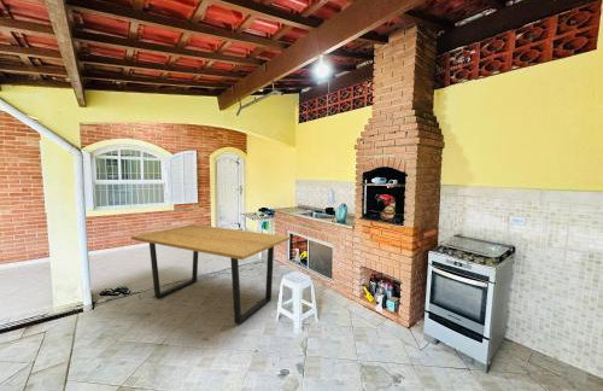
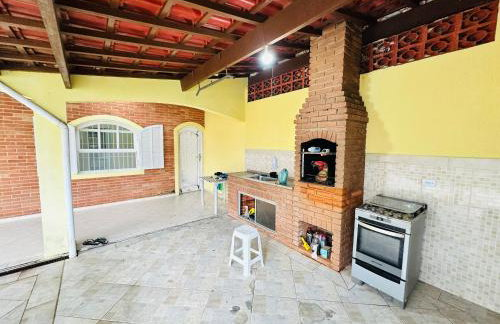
- dining table (217, 255)
